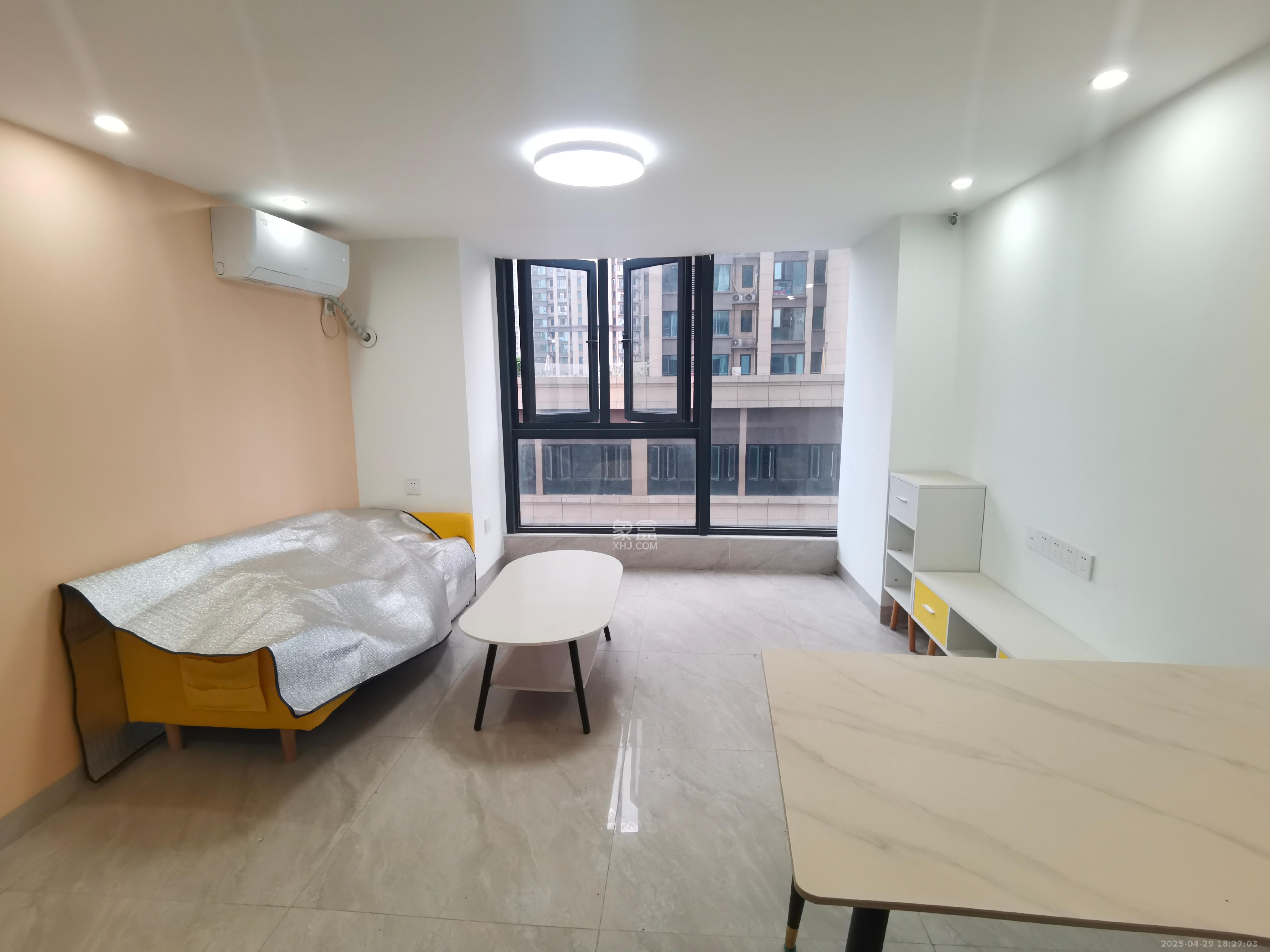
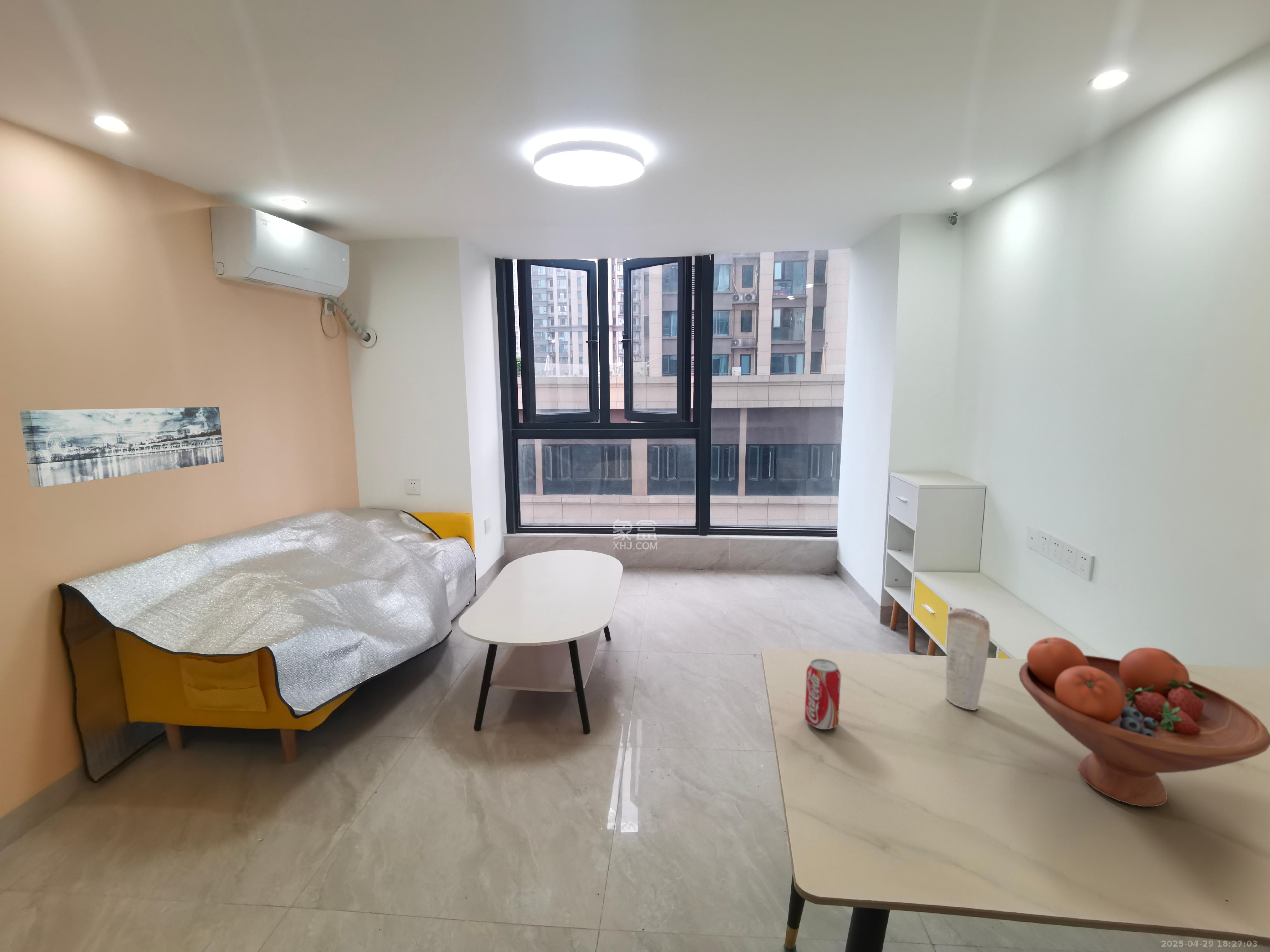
+ candle (966, 656)
+ beverage can (823, 694)
+ fruit bowl (1128, 723)
+ wall art (140, 441)
